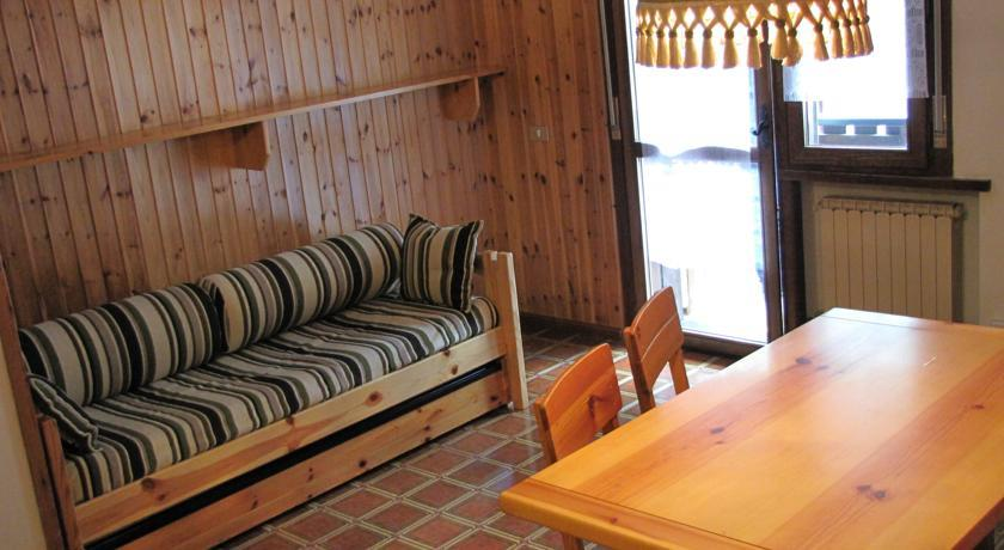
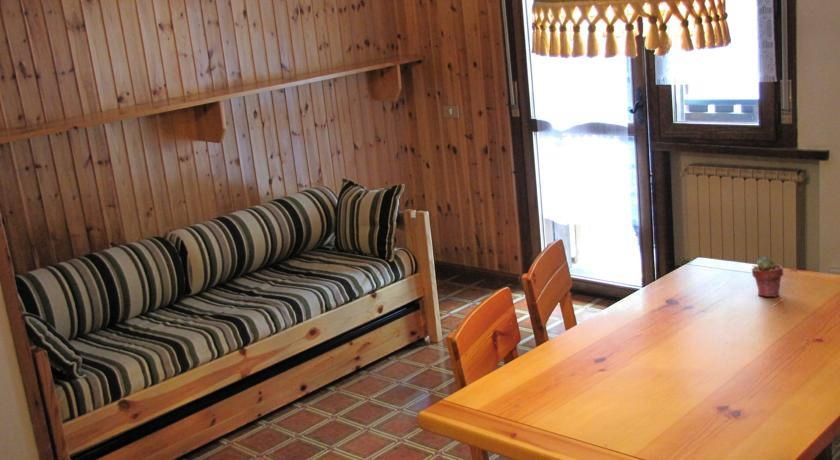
+ potted succulent (767, 275)
